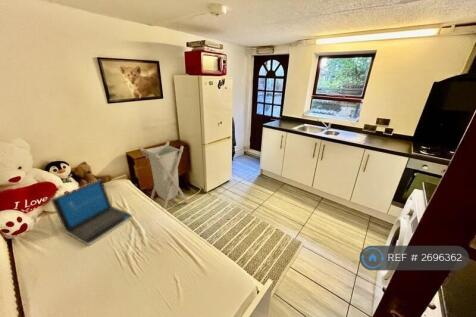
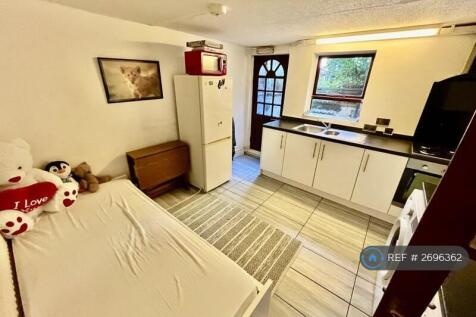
- laundry hamper (165, 176)
- laptop (95, 208)
